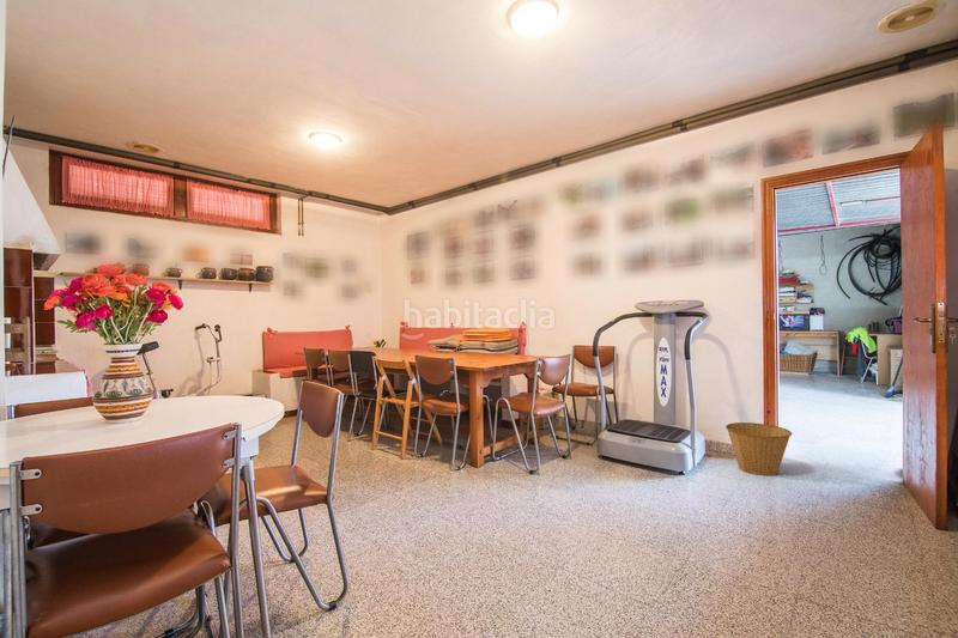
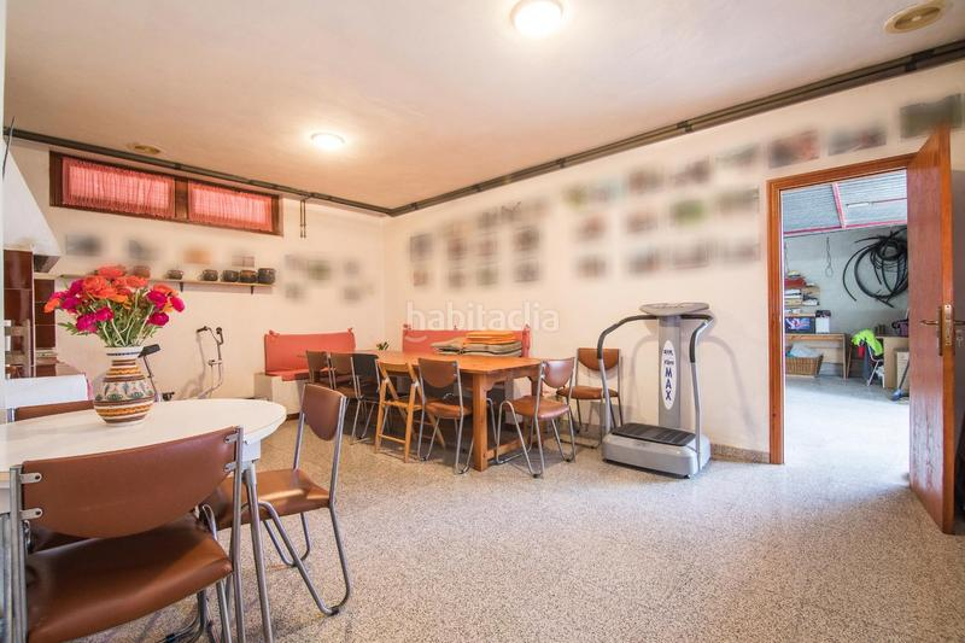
- basket (757, 449)
